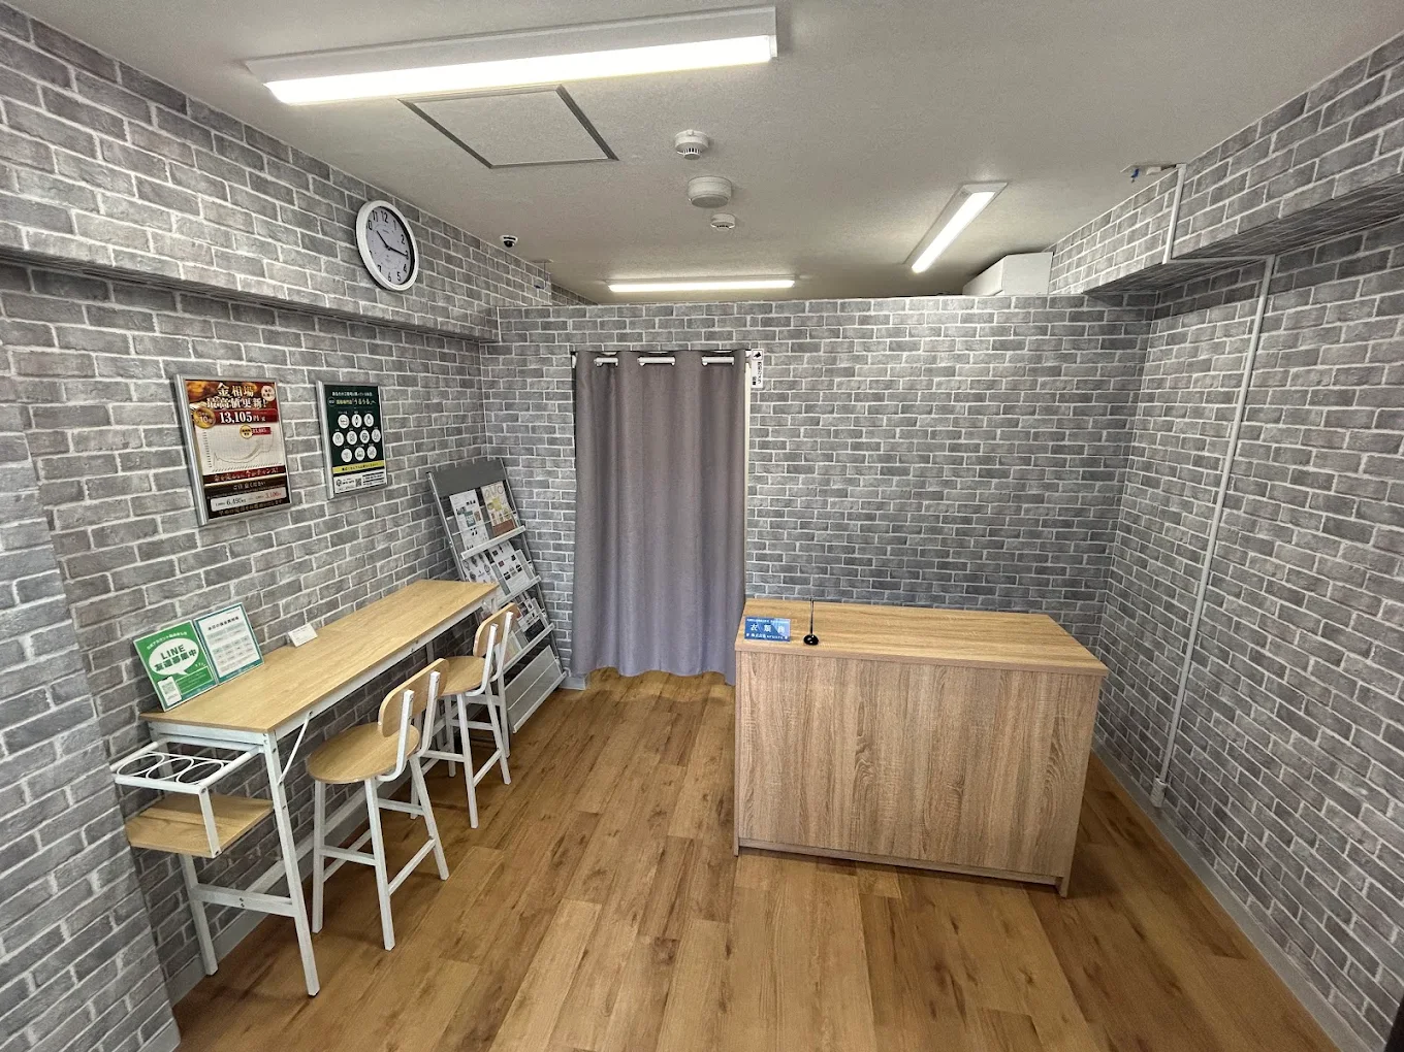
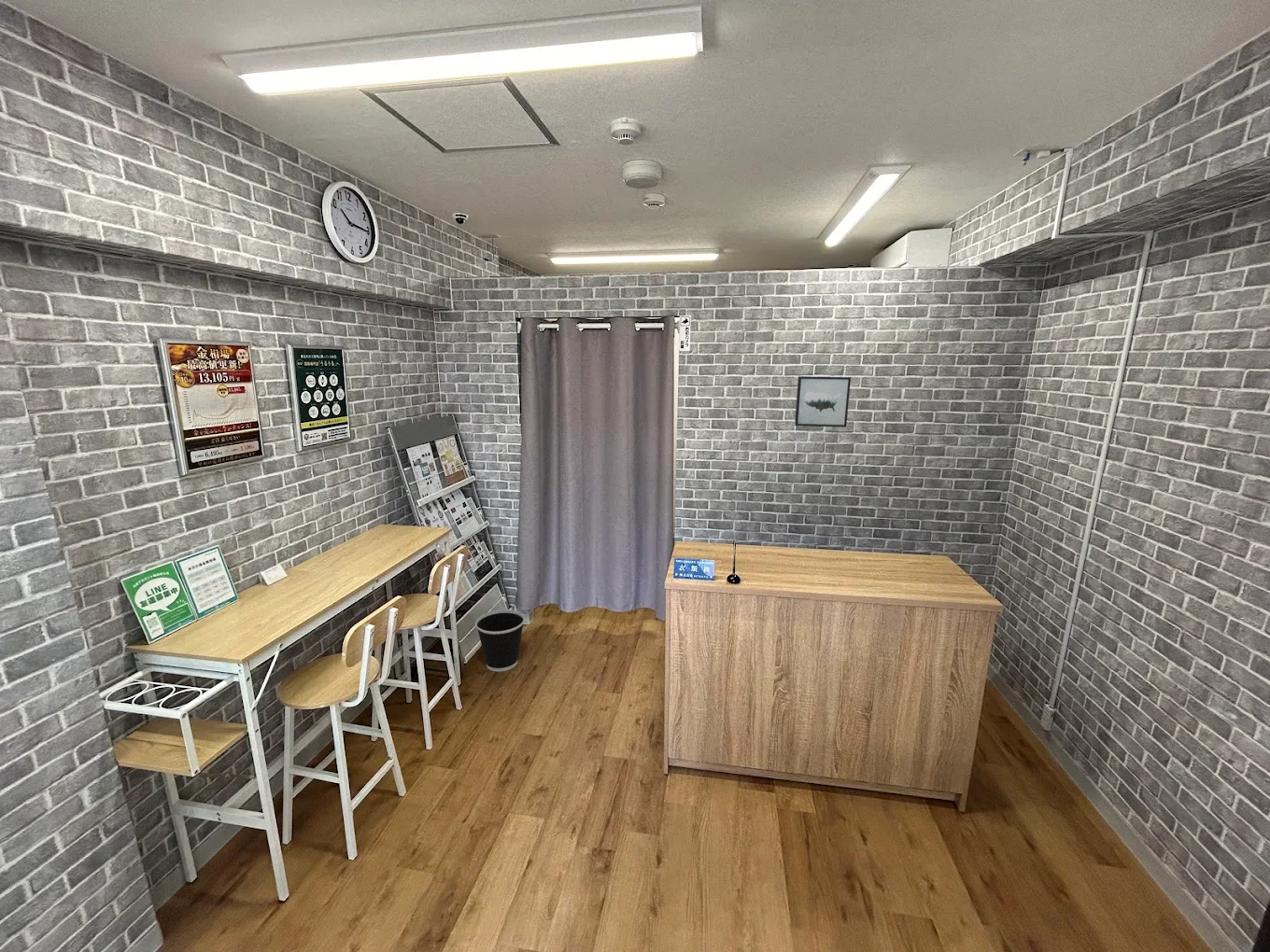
+ wall art (822, 401)
+ wastebasket (501, 641)
